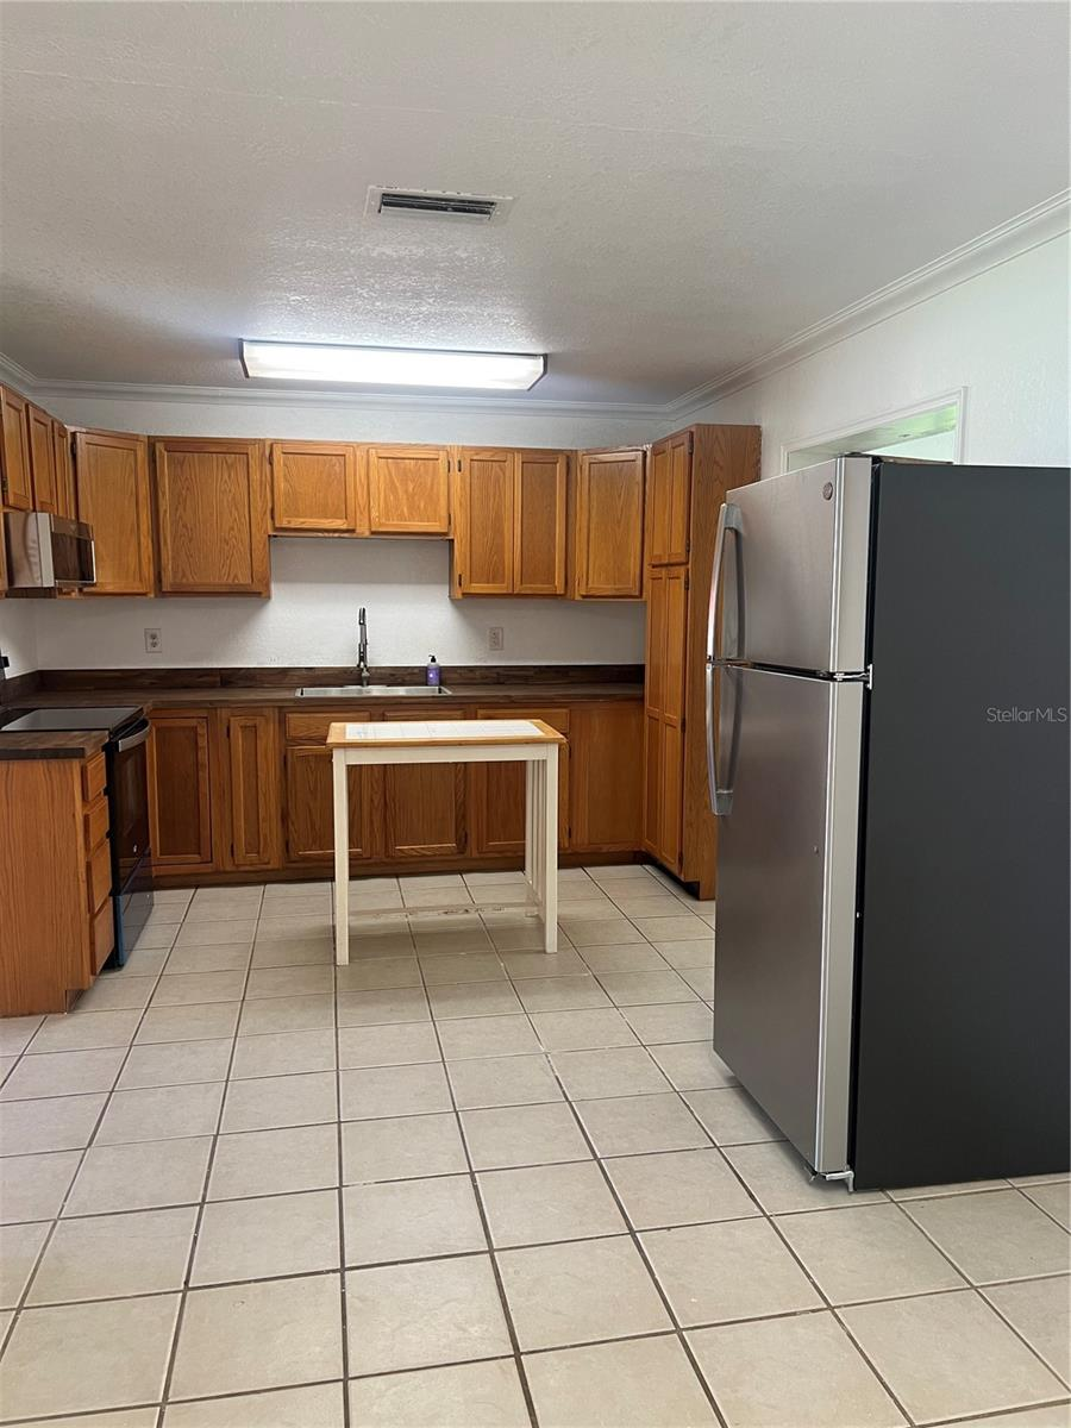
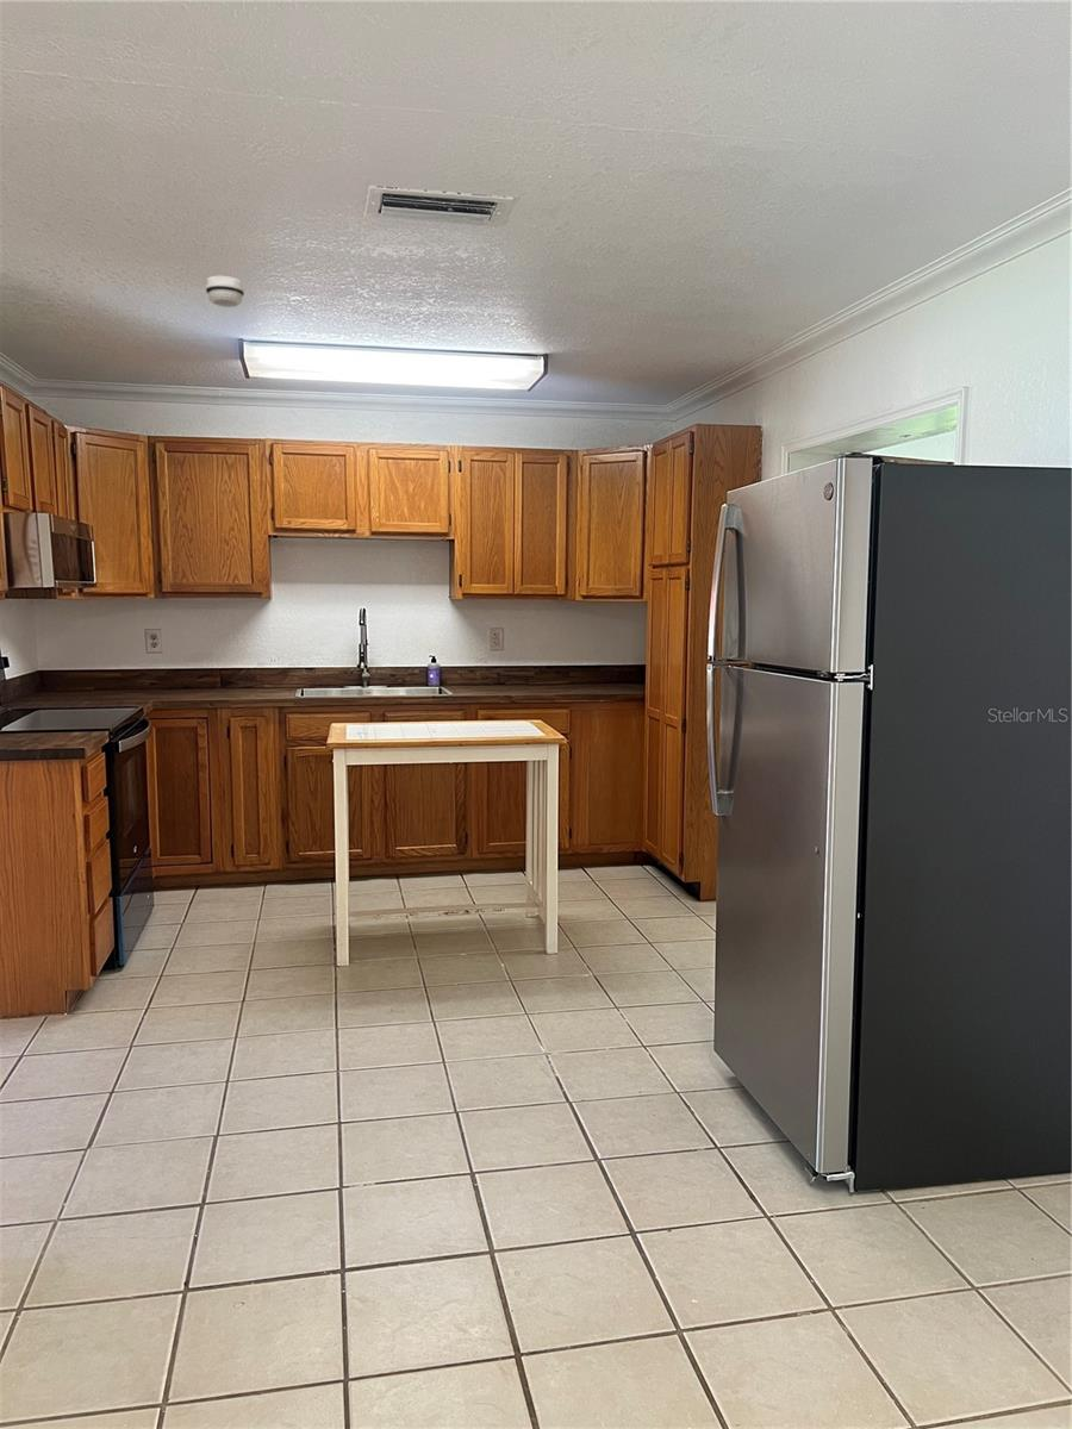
+ smoke detector (224, 292)
